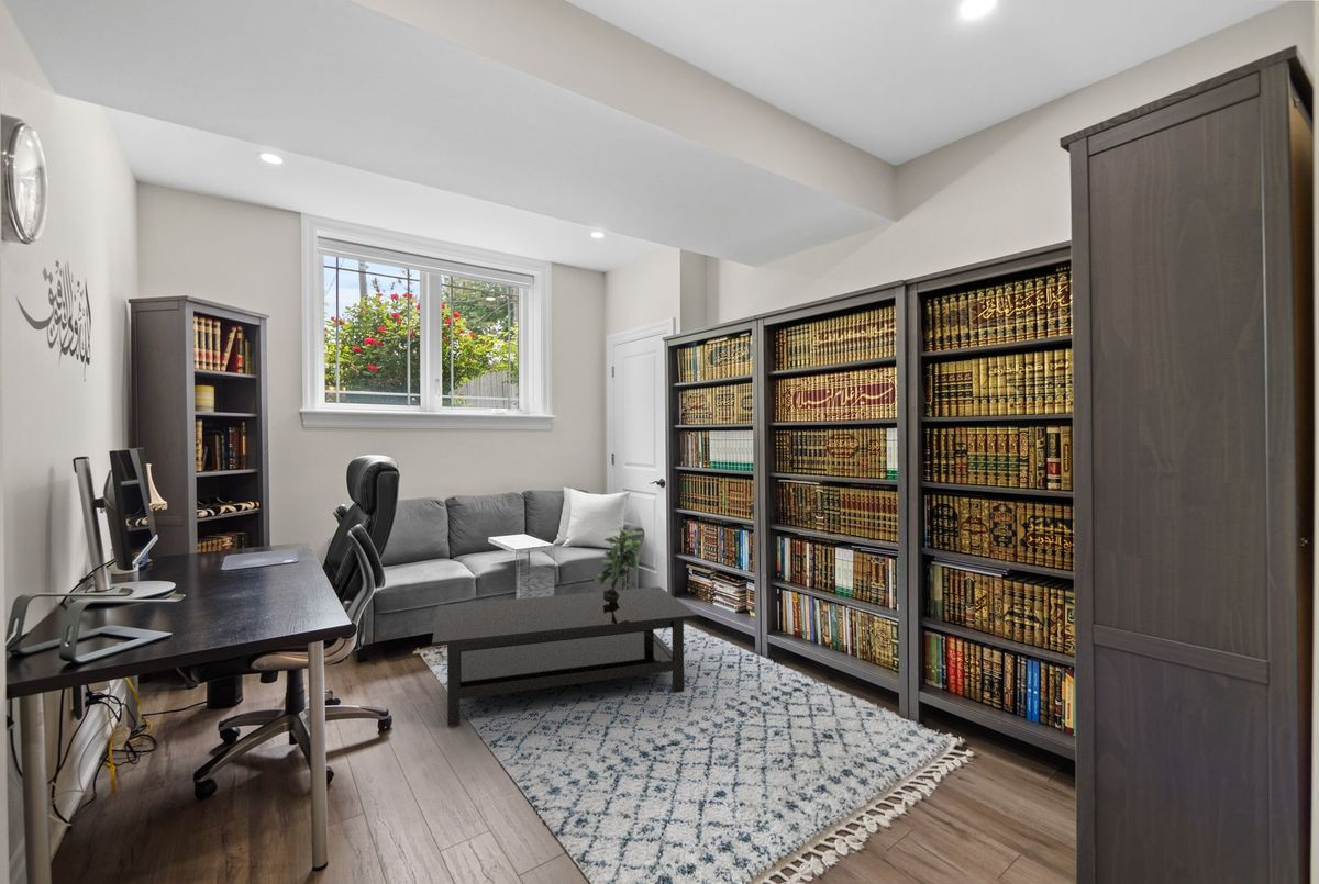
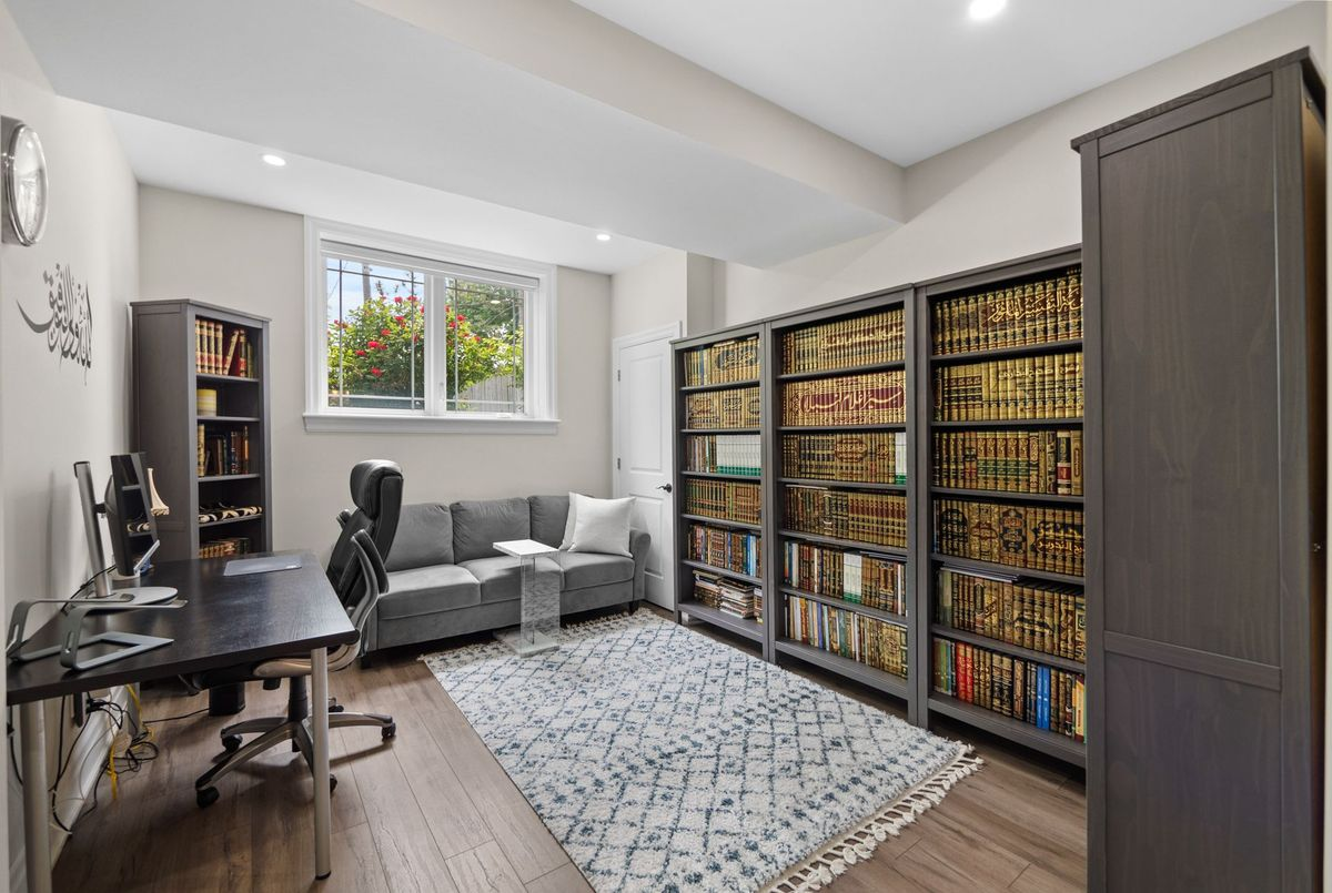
- potted plant (620, 563)
- coffee table (564, 648)
